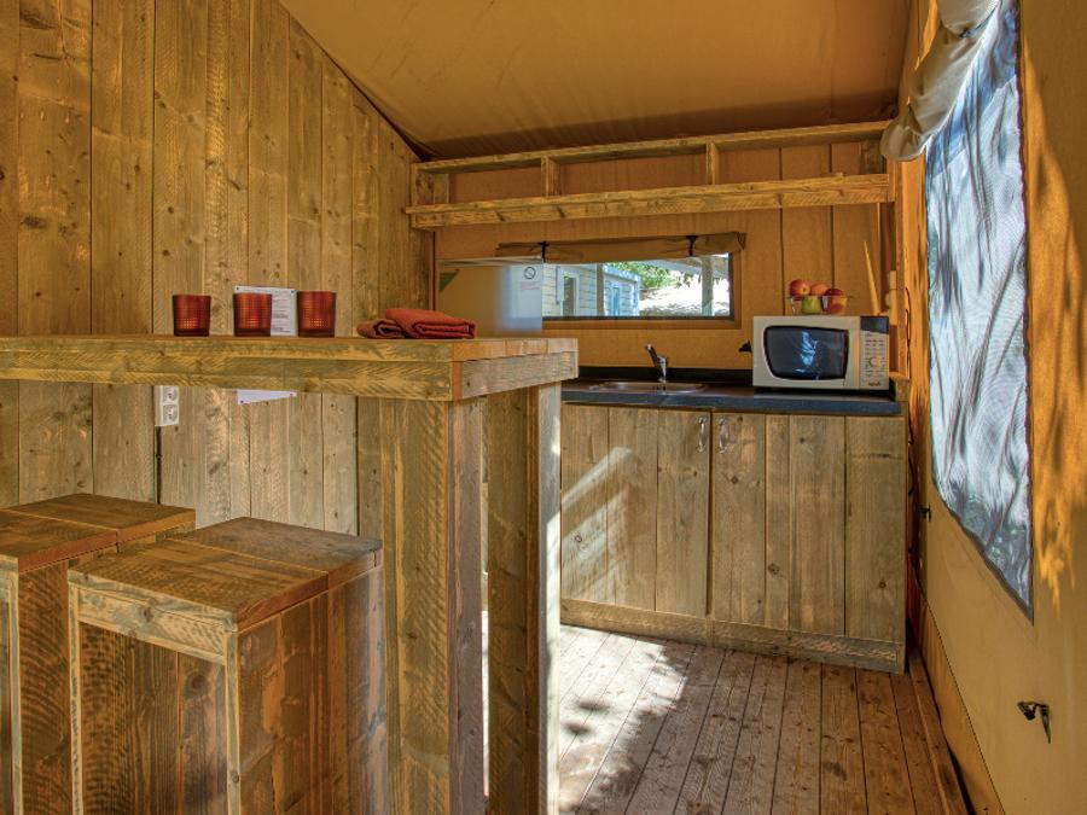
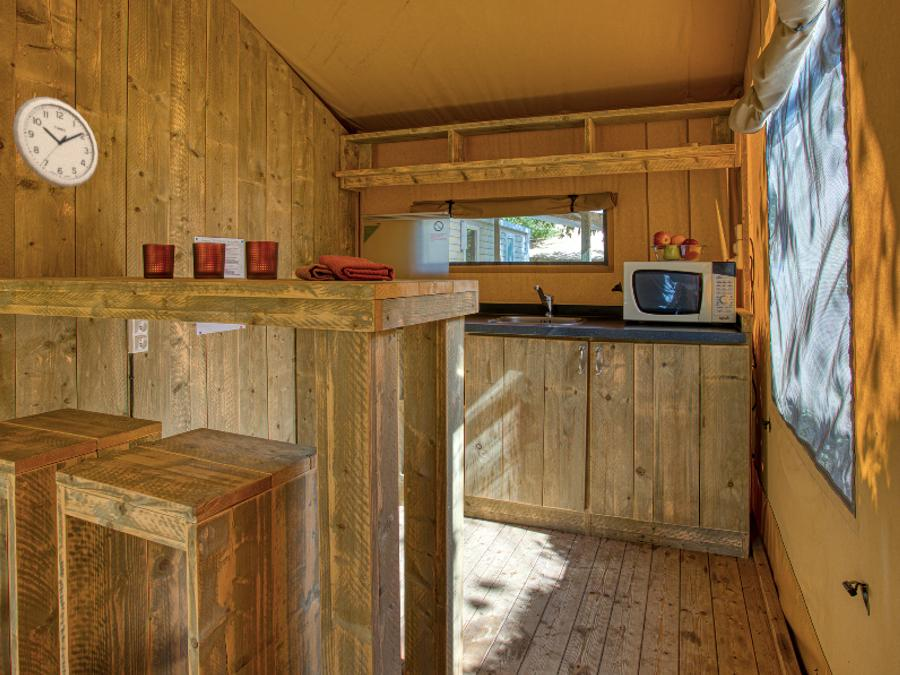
+ wall clock (59, 142)
